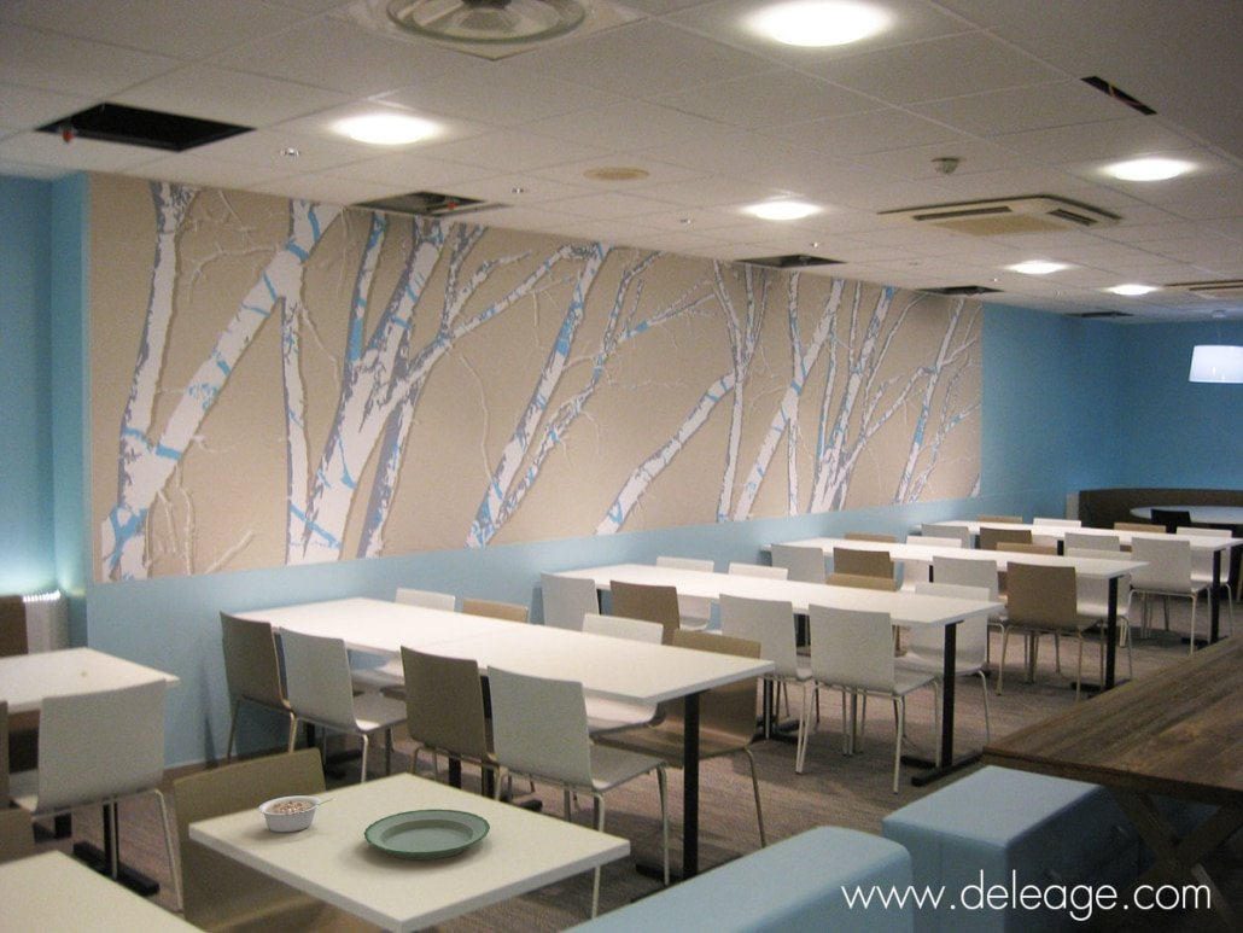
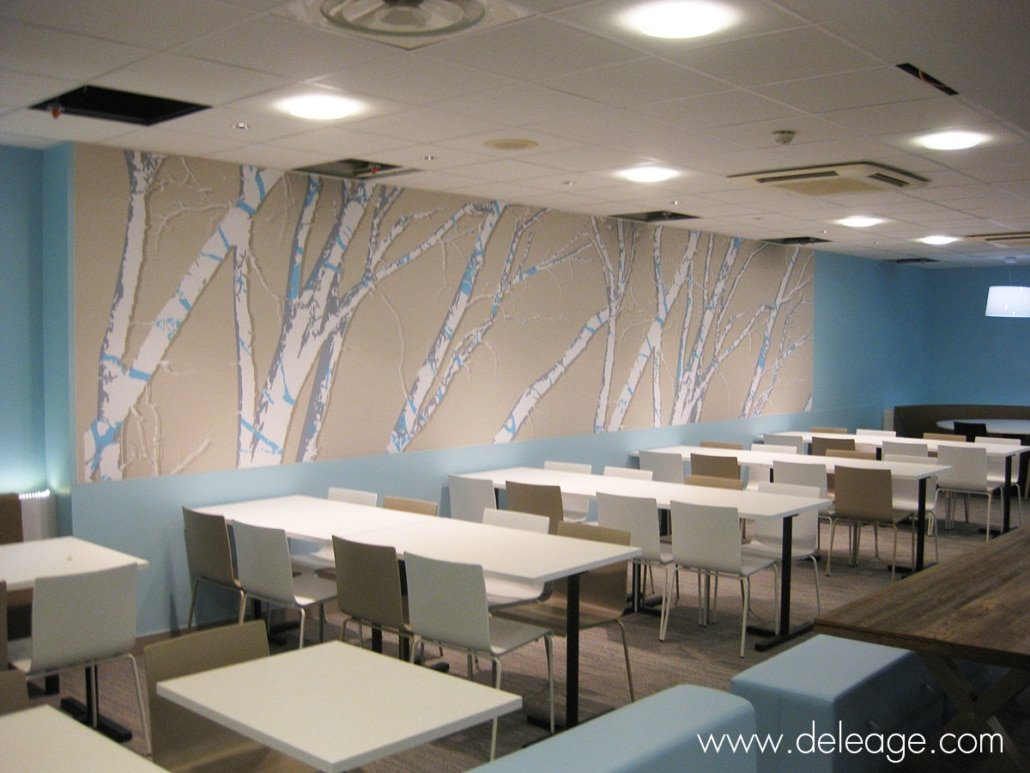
- plate (427, 836)
- legume (292, 812)
